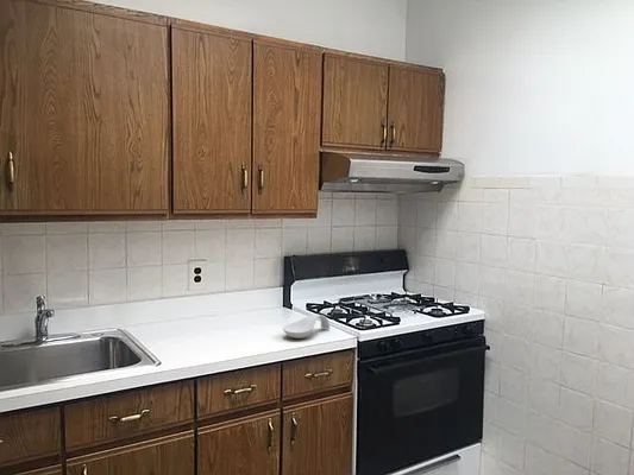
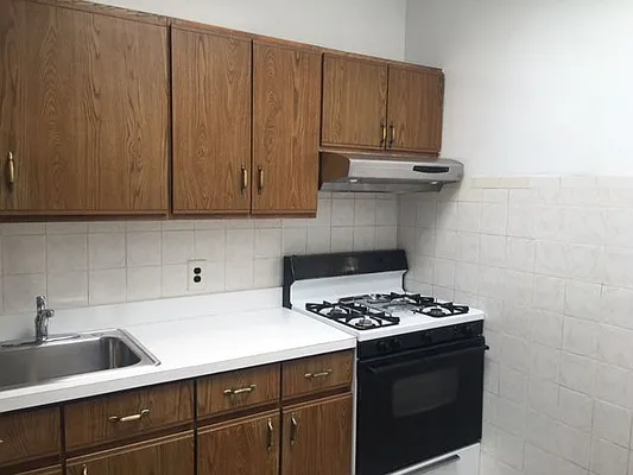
- spoon rest (307, 324)
